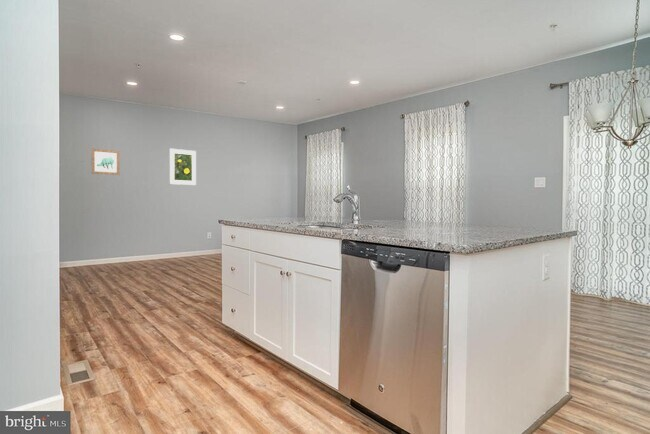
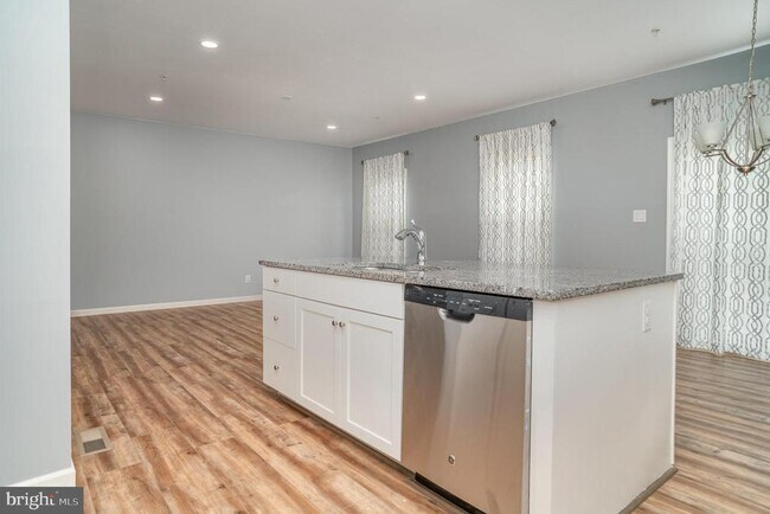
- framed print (183, 167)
- wall art (105, 162)
